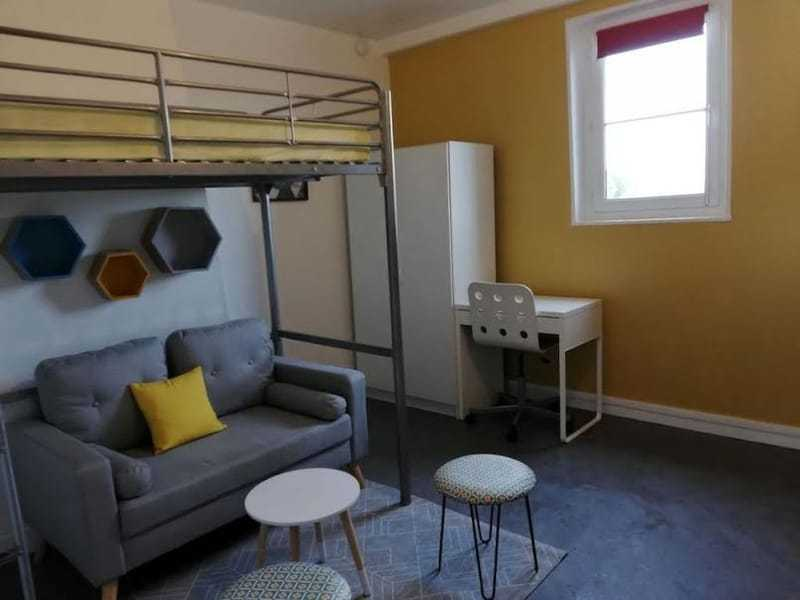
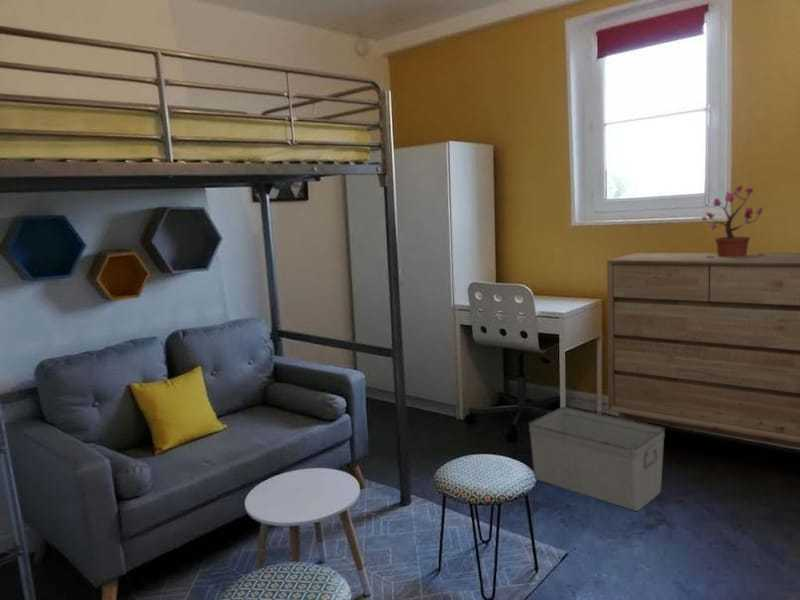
+ dresser (718, 355)
+ storage bin (595, 455)
+ potted plant (731, 221)
